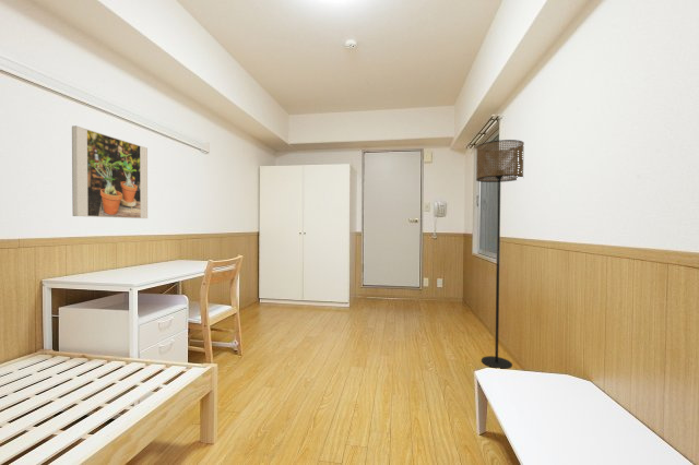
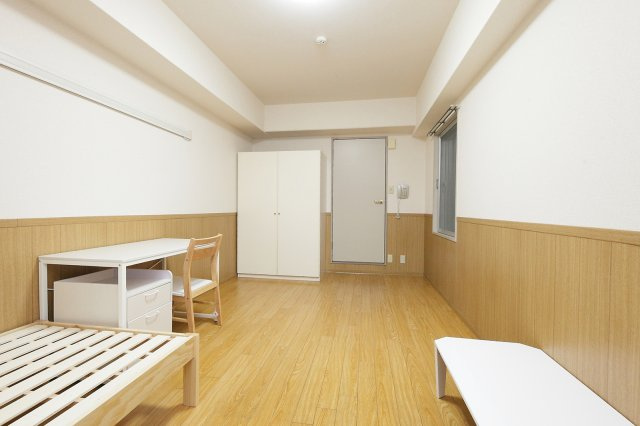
- floor lamp (498, 254)
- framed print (114, 178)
